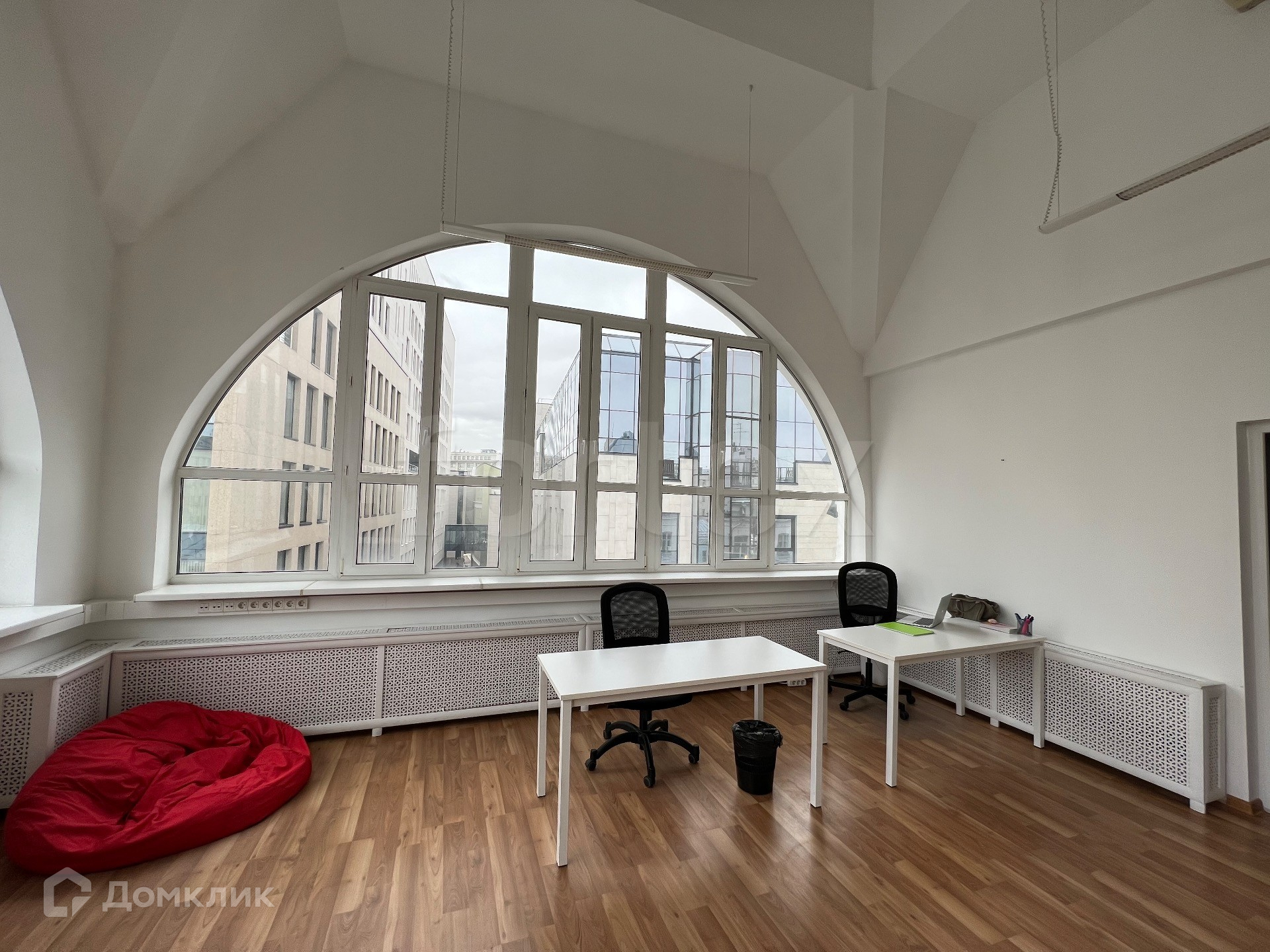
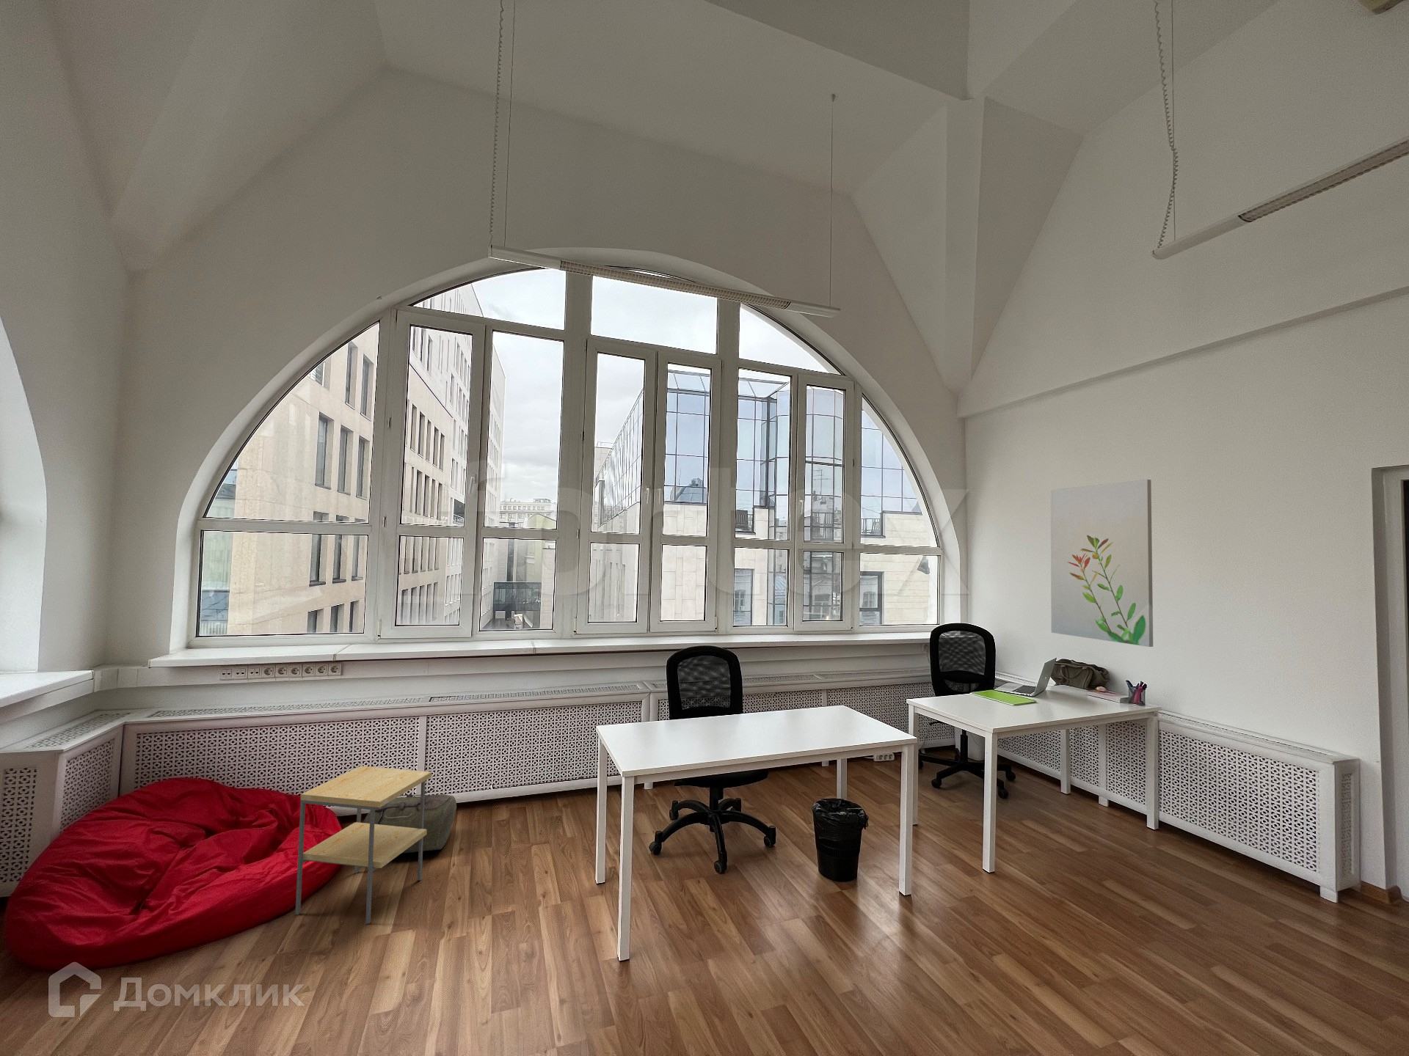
+ backpack (408, 820)
+ side table (367, 839)
+ wall art (1097, 561)
